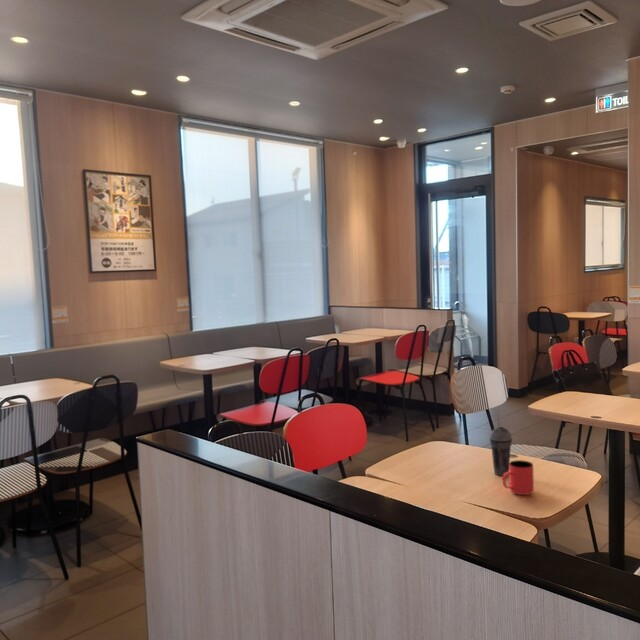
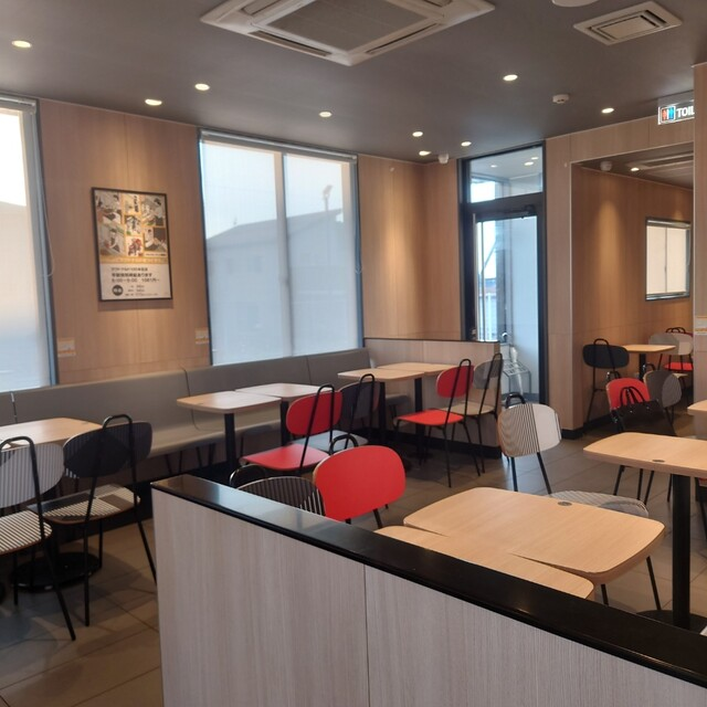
- beverage cup (500, 443)
- cup (517, 478)
